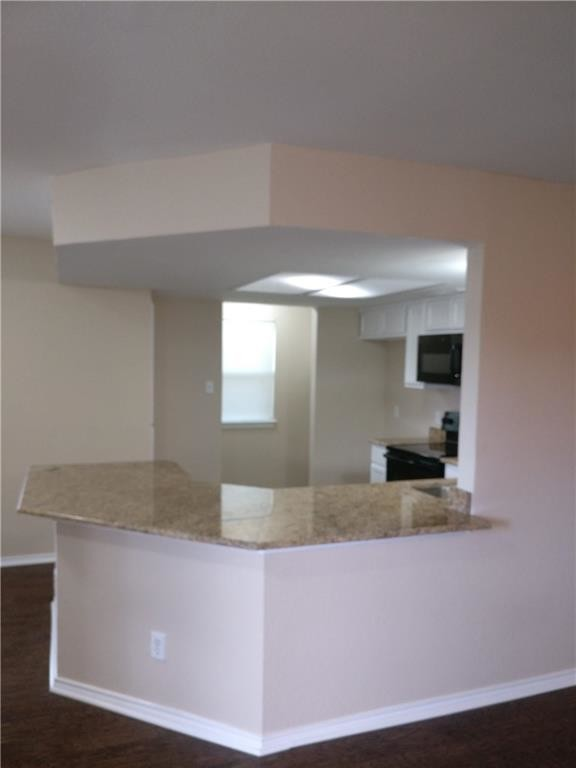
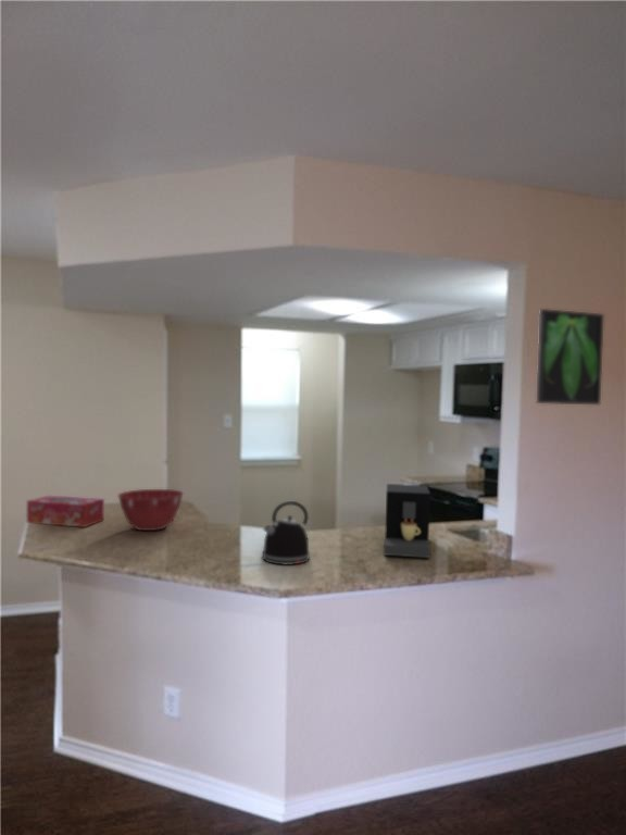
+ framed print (569, 358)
+ mixing bowl (150, 510)
+ tissue box (65, 510)
+ kettle (287, 529)
+ coffee maker (406, 519)
